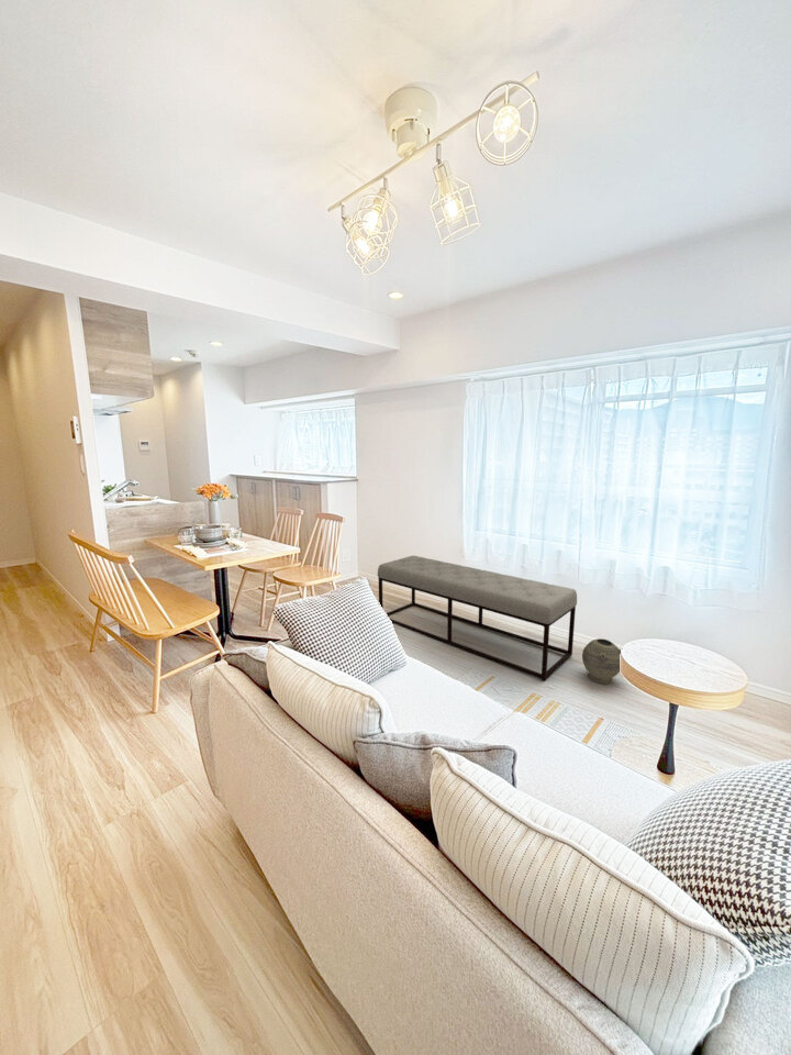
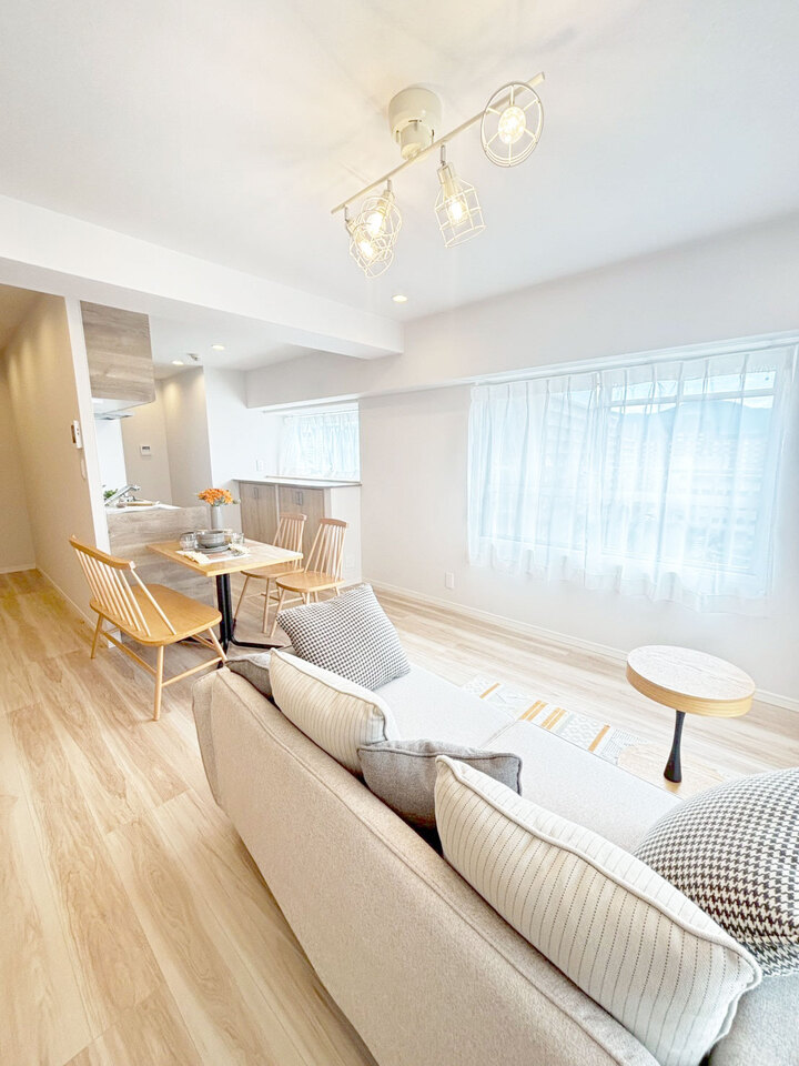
- ceramic jug (603, 662)
- bench (466, 603)
